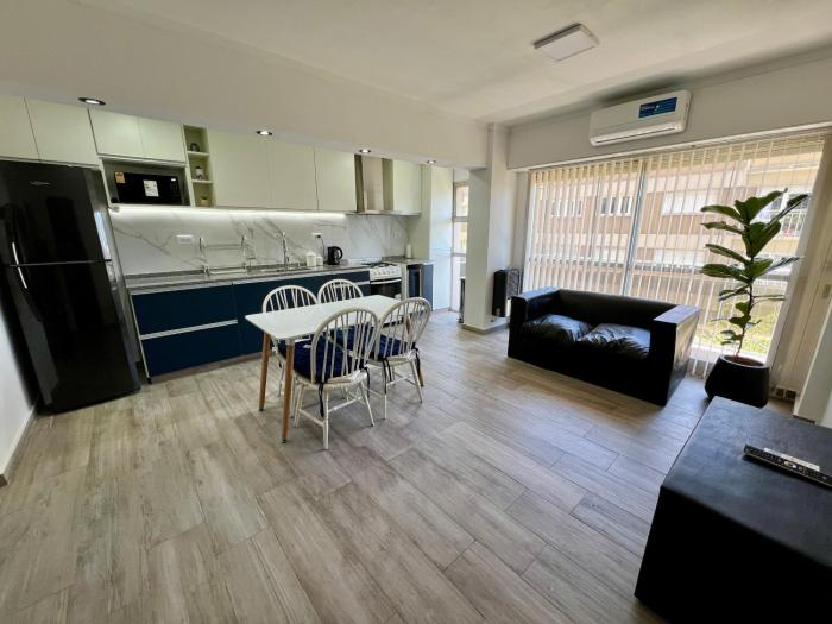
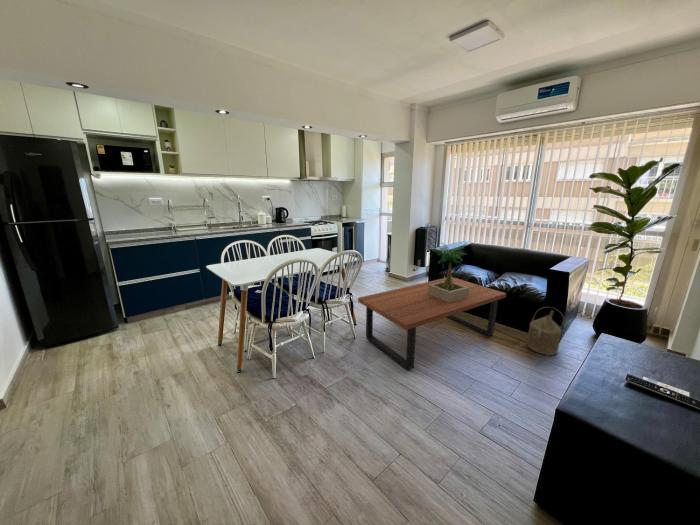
+ potted plant (448, 269)
+ watering can (544, 329)
+ coffee table (432, 316)
